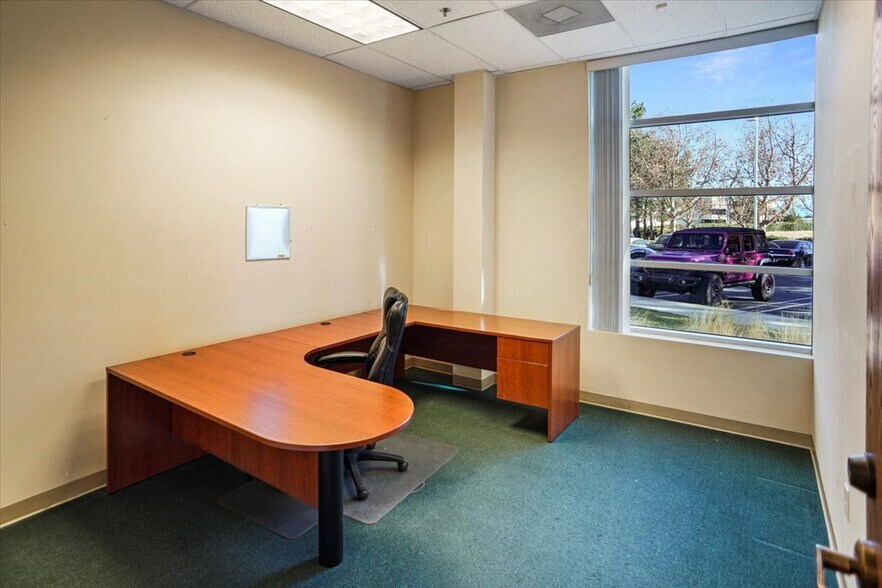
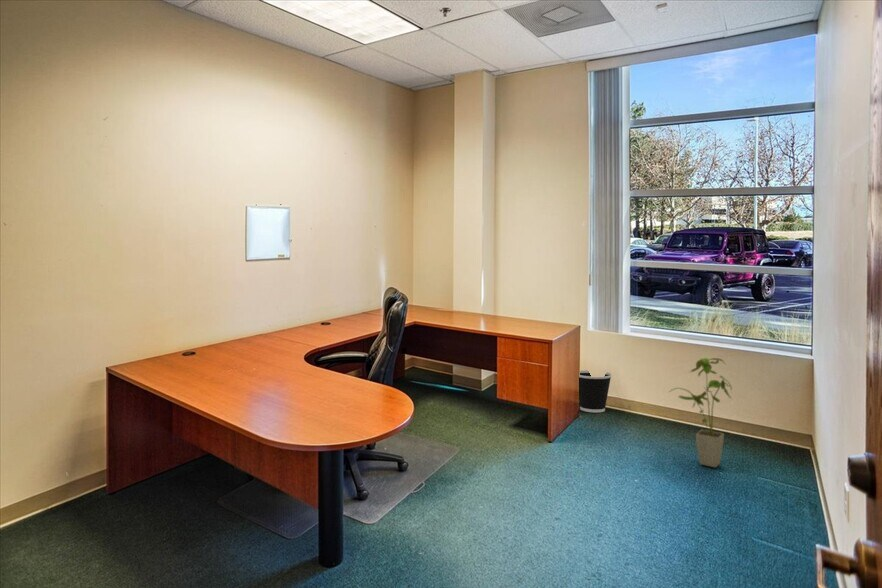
+ wastebasket (592, 391)
+ house plant (703, 409)
